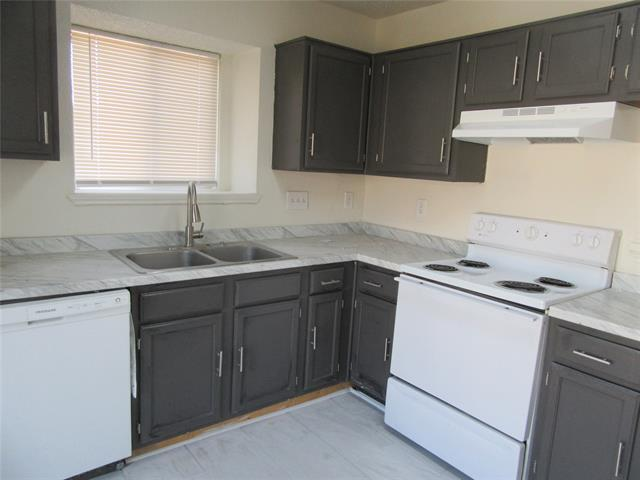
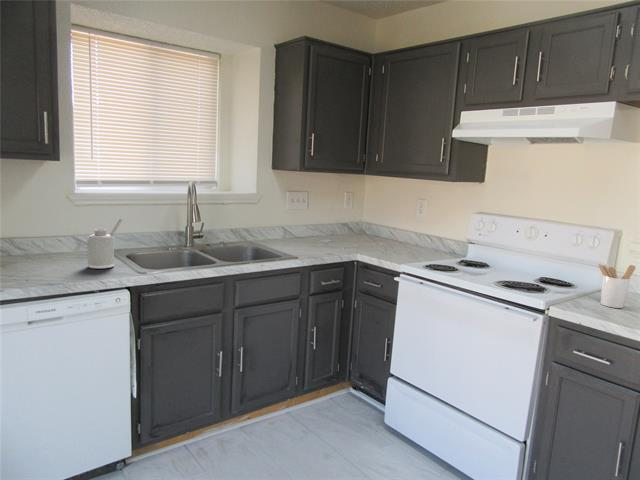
+ soap dispenser (105, 242)
+ utensil holder (611, 284)
